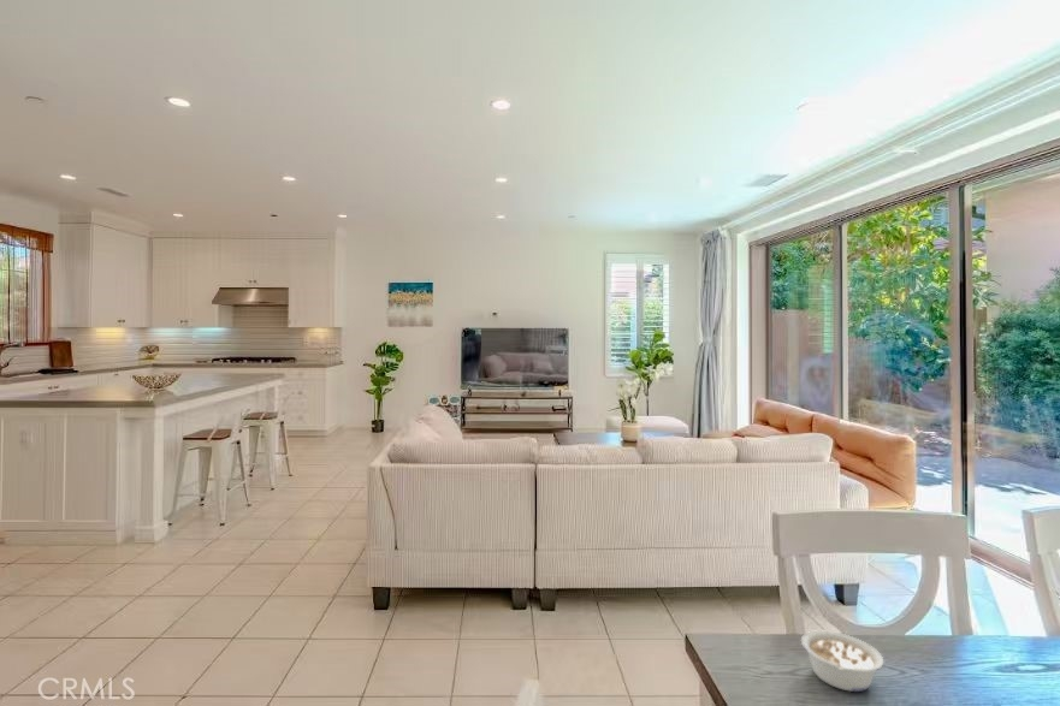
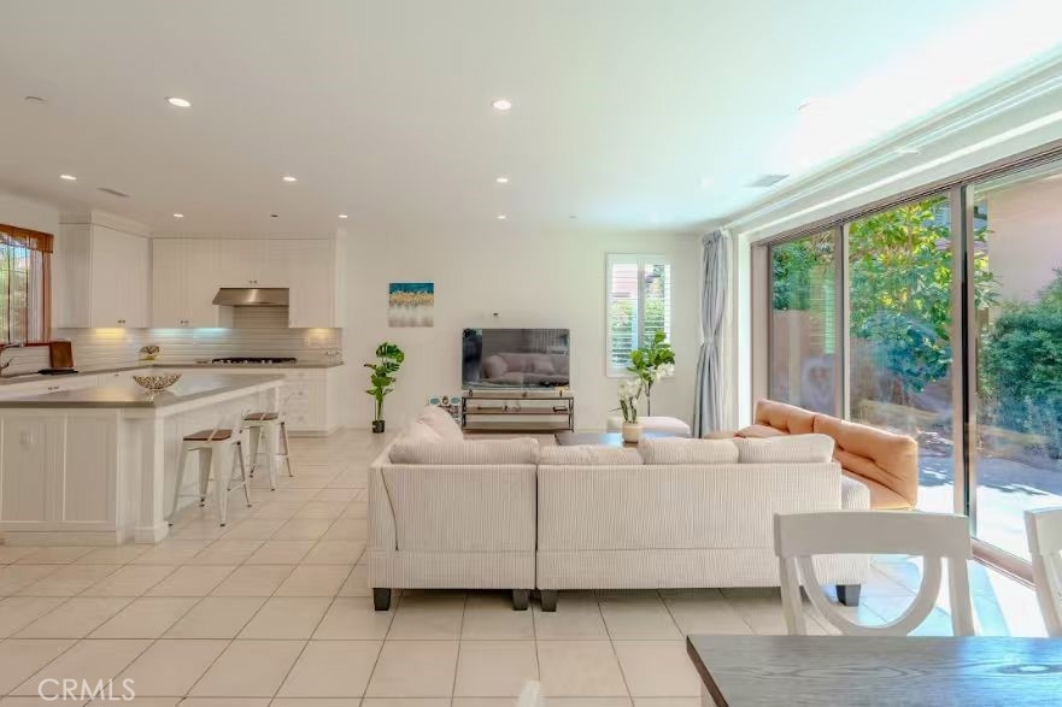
- legume (842, 661)
